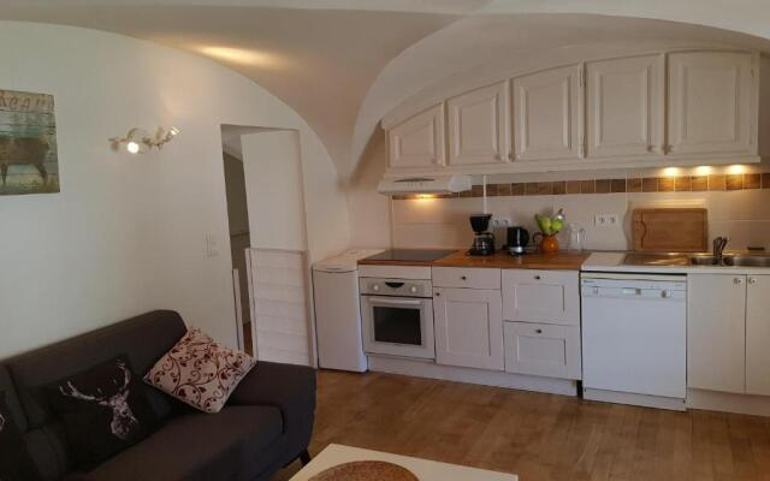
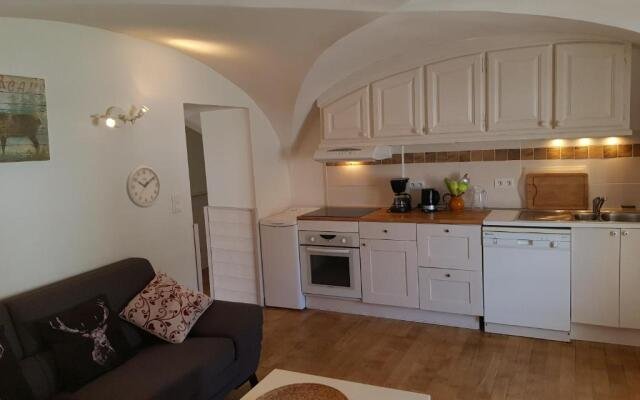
+ wall clock (144, 186)
